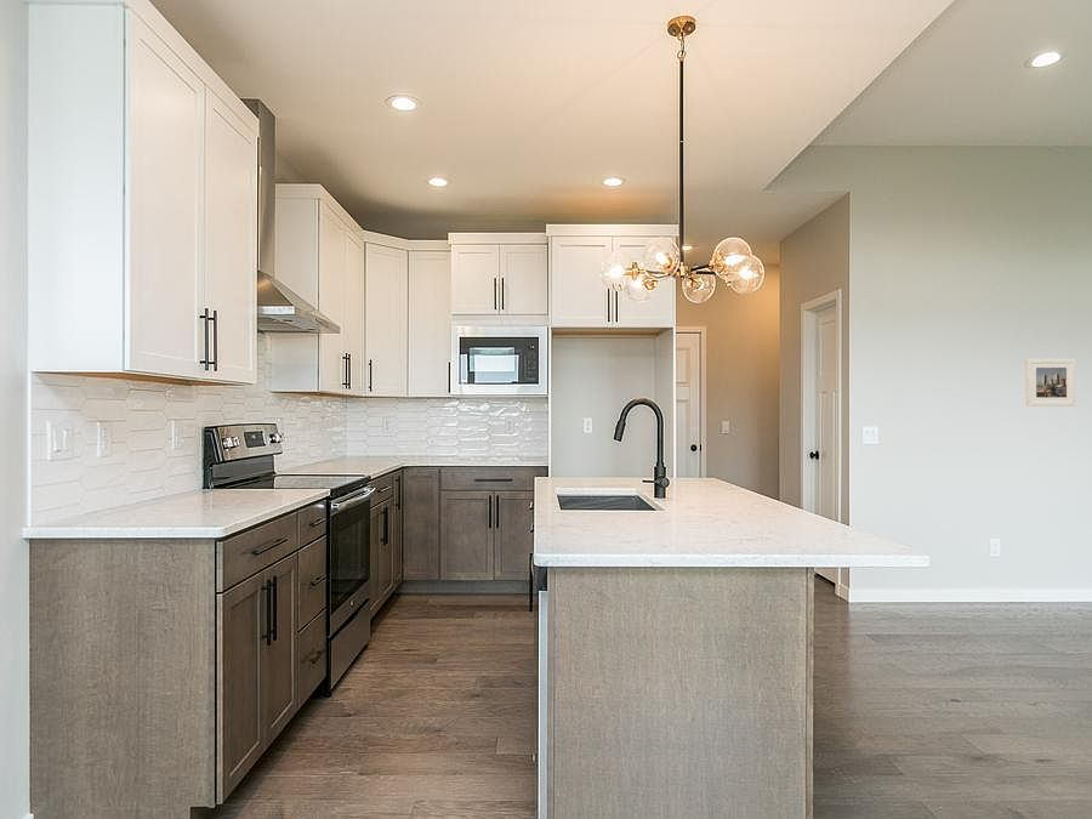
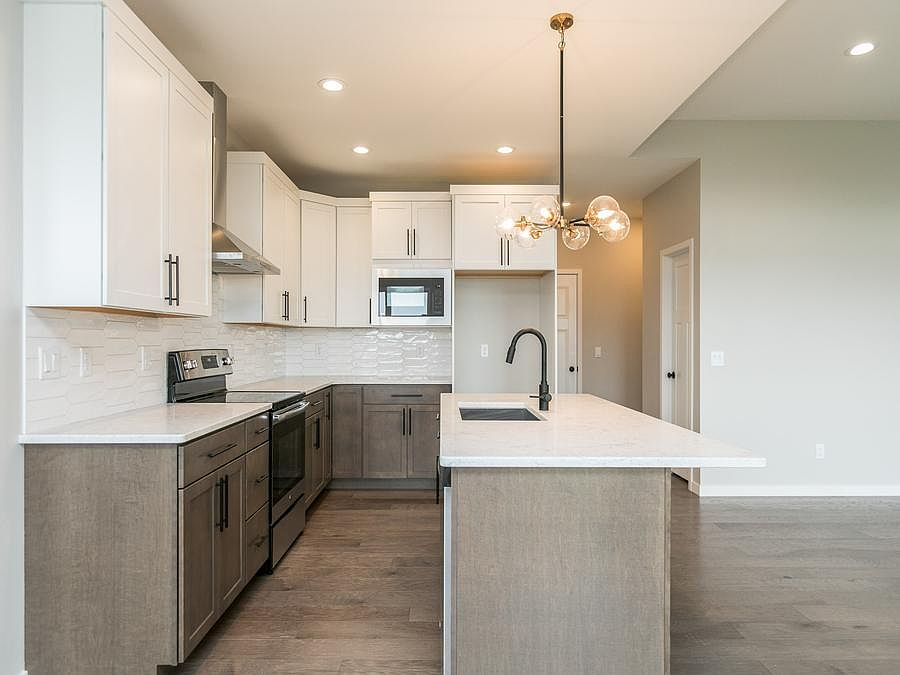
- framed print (1050, 382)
